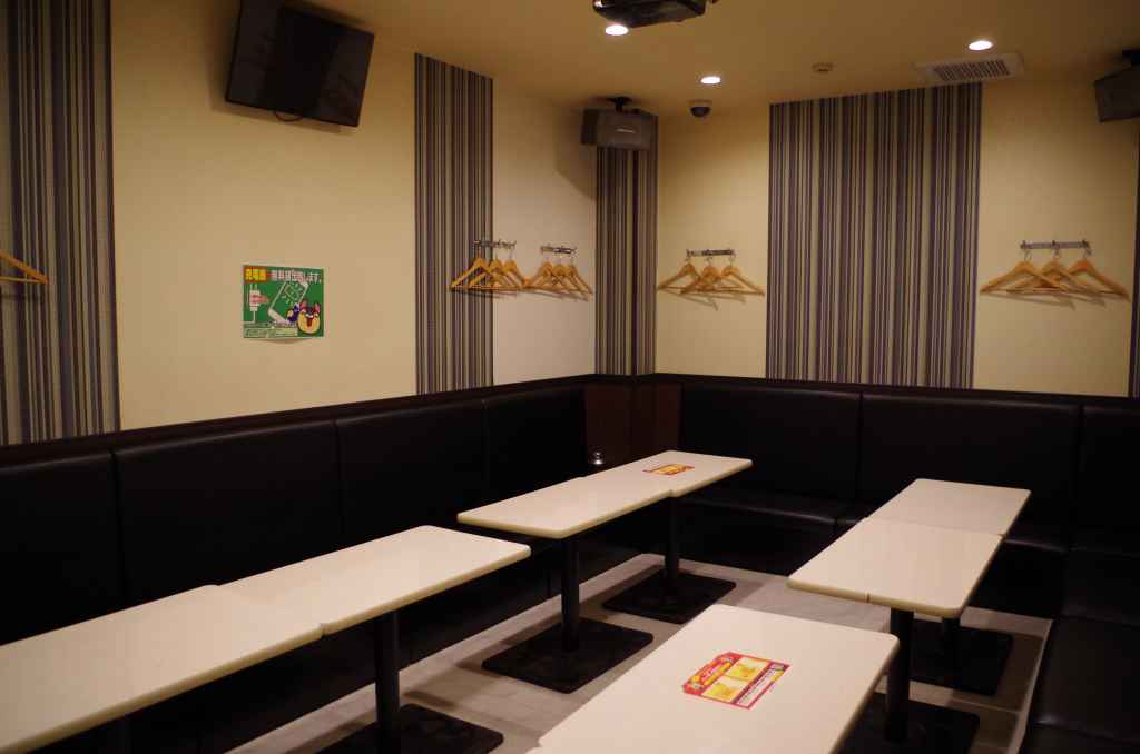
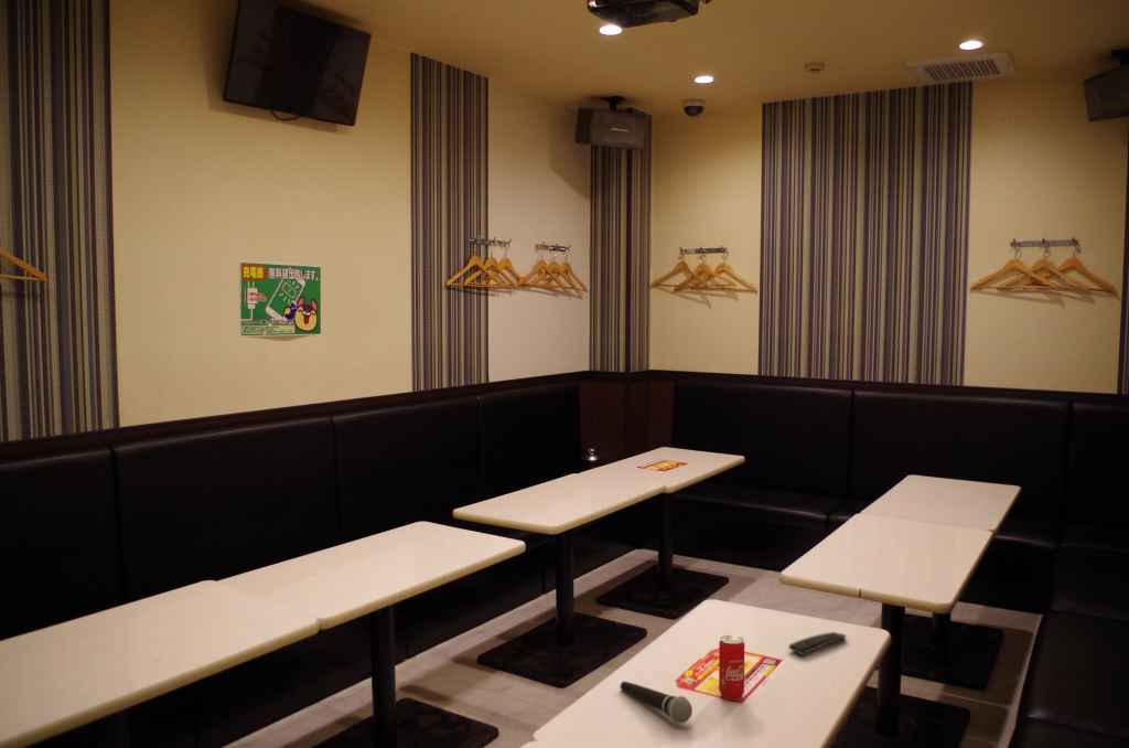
+ remote control (819, 641)
+ beverage can (731, 667)
+ microphone (652, 696)
